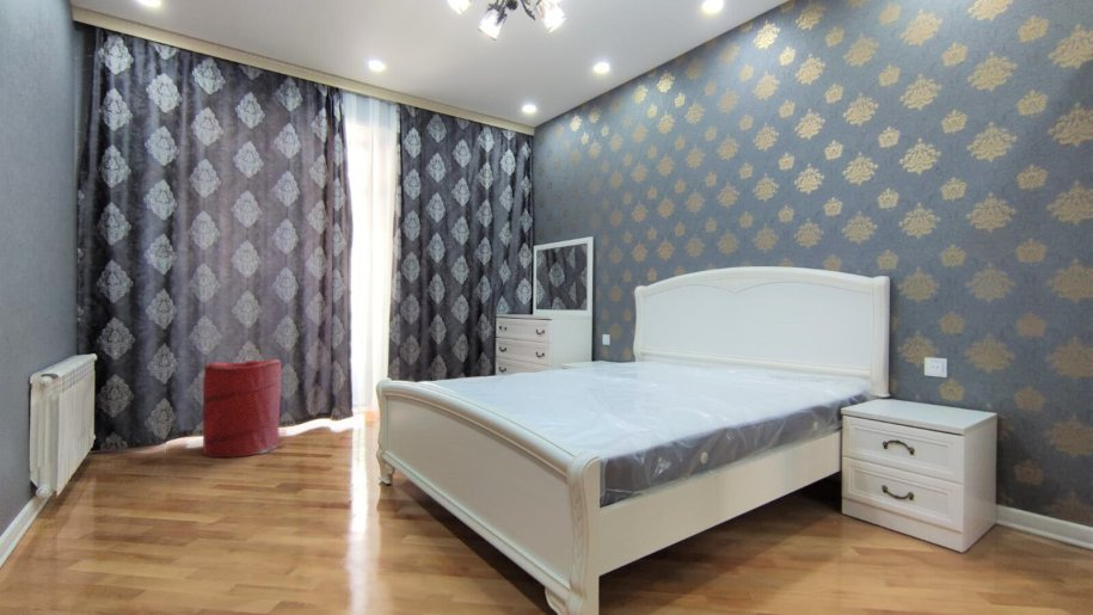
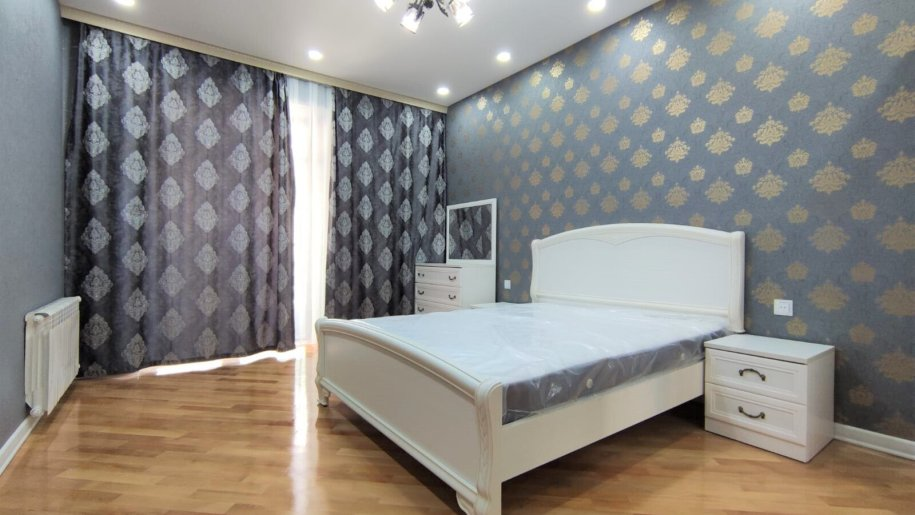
- laundry hamper (242, 404)
